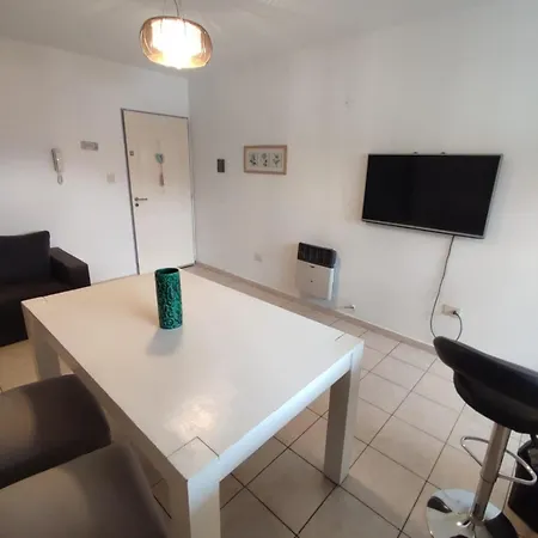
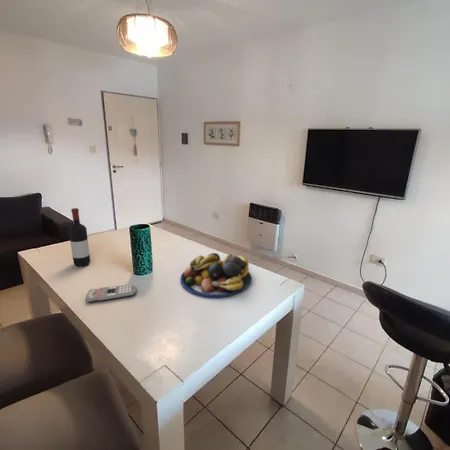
+ fruit bowl (215, 266)
+ wine bottle (78, 237)
+ remote control (112, 293)
